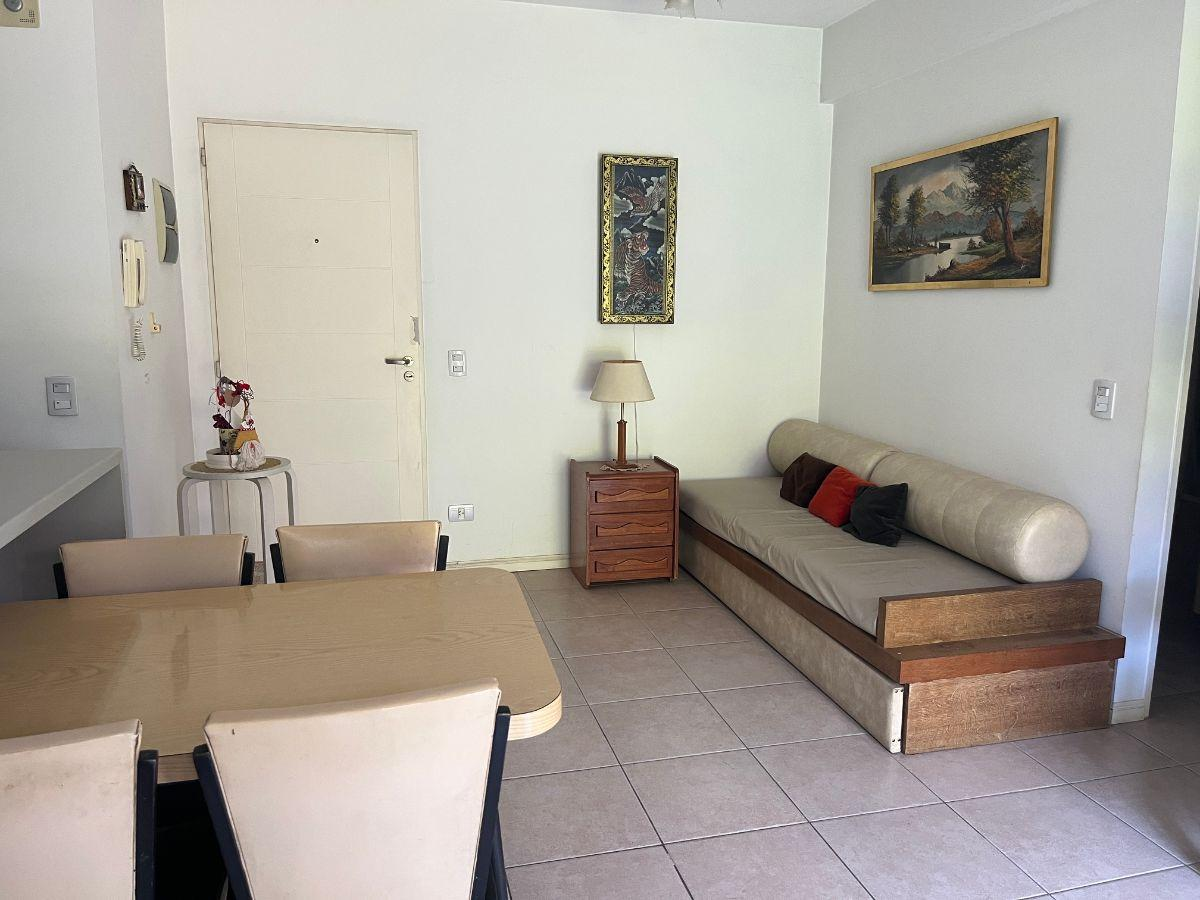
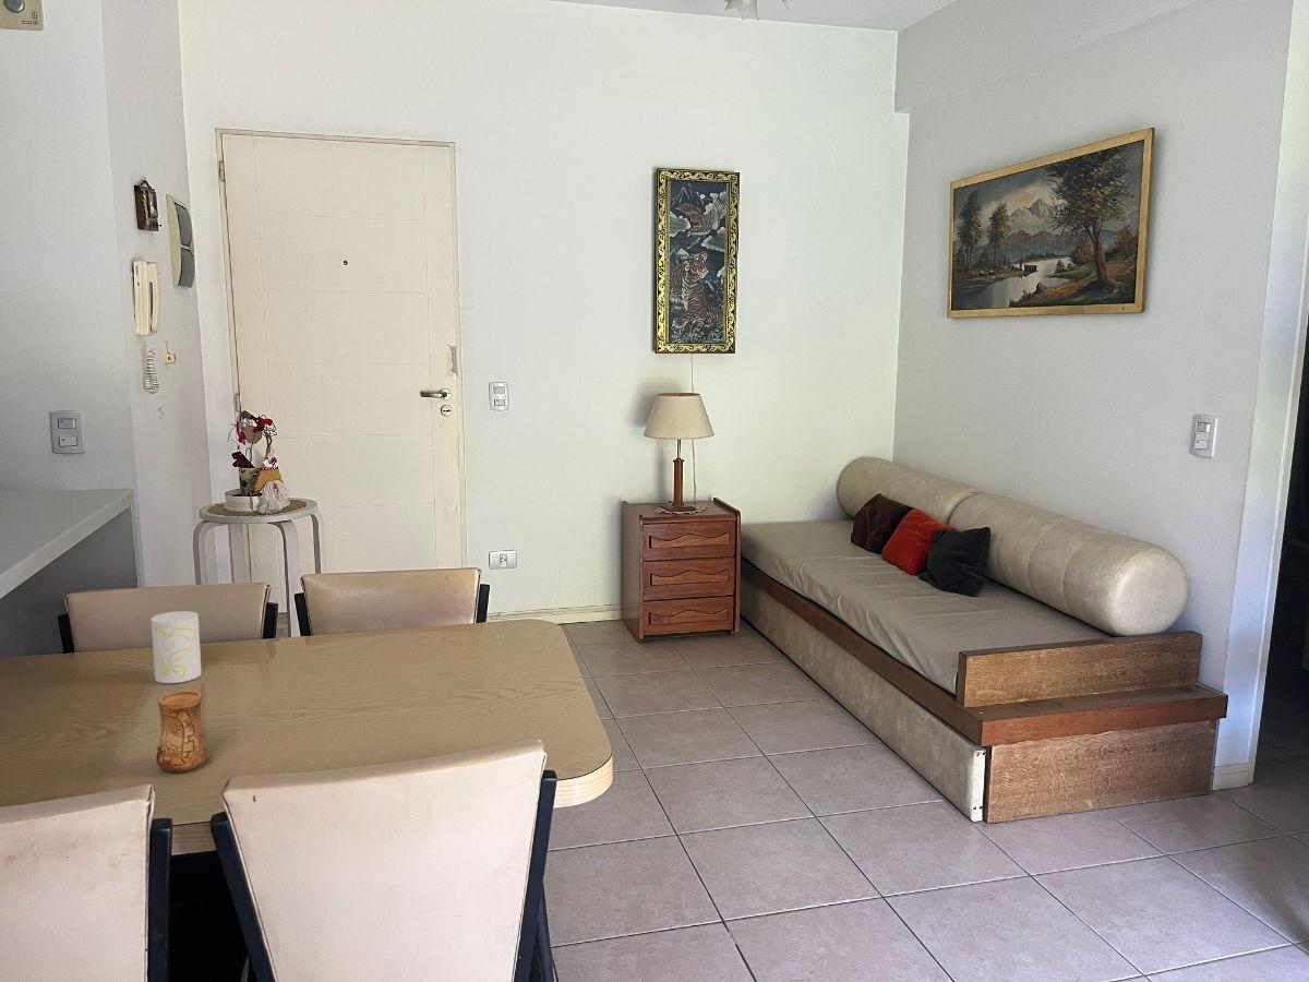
+ cup (176, 646)
+ cup (181, 731)
